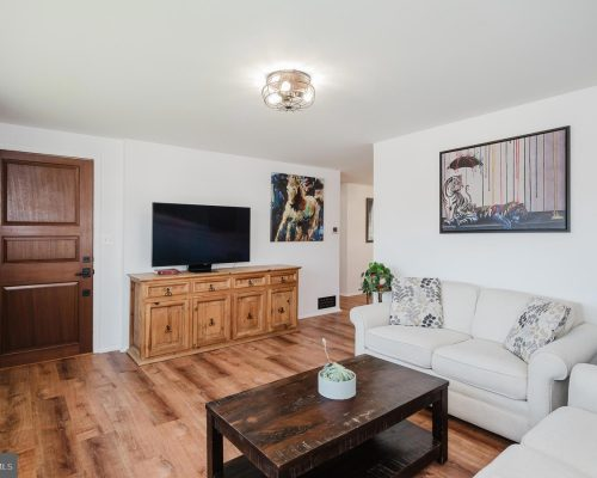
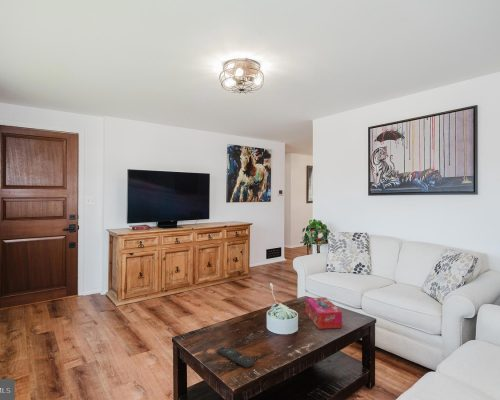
+ tissue box (322, 311)
+ remote control (235, 356)
